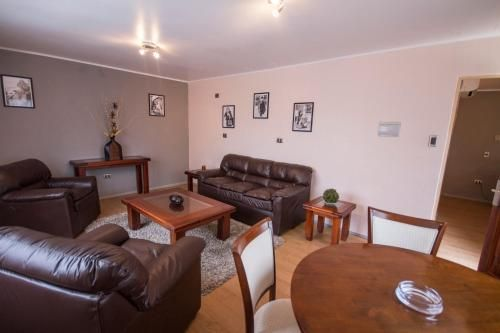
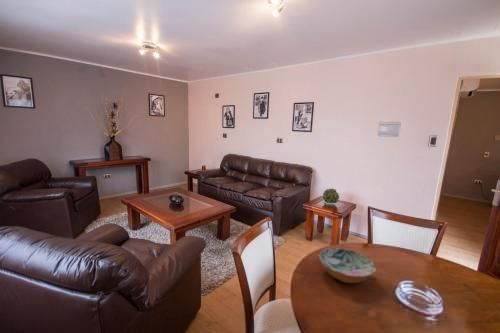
+ bowl (345, 268)
